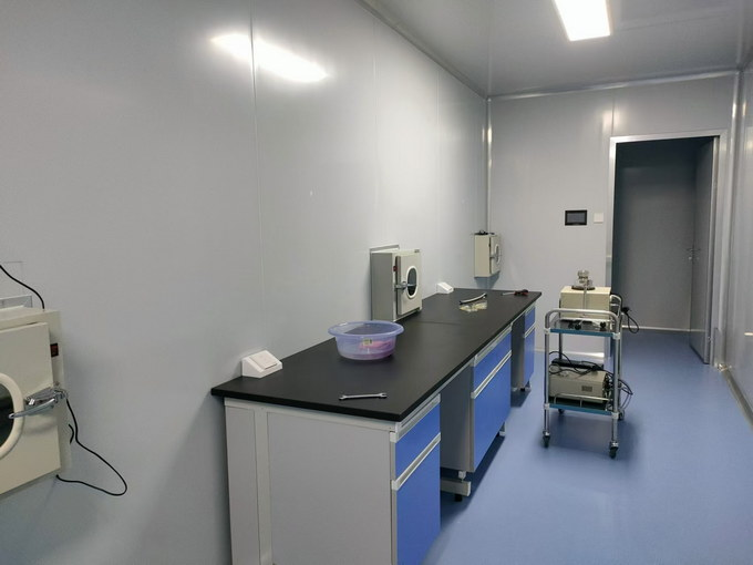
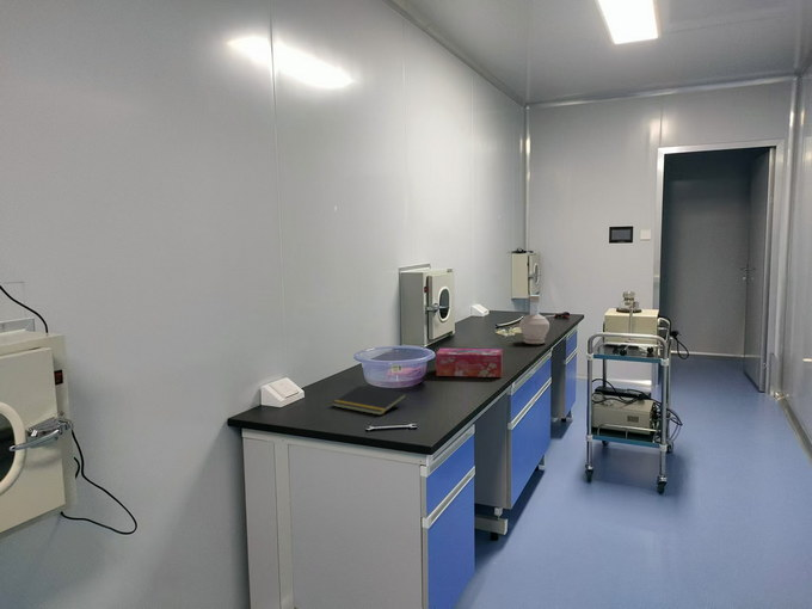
+ bottle (534, 319)
+ notepad (369, 399)
+ tissue box (469, 362)
